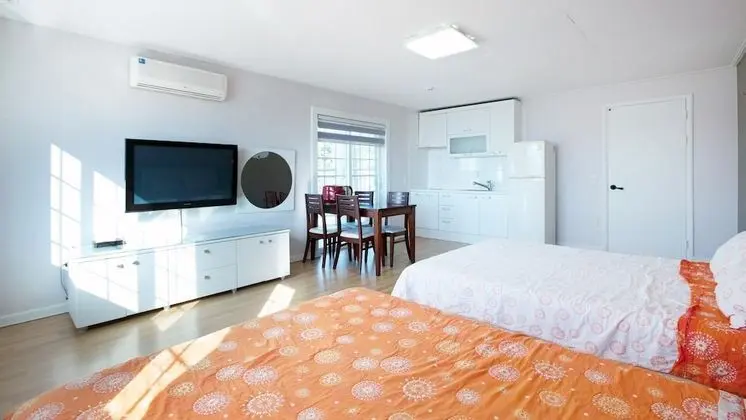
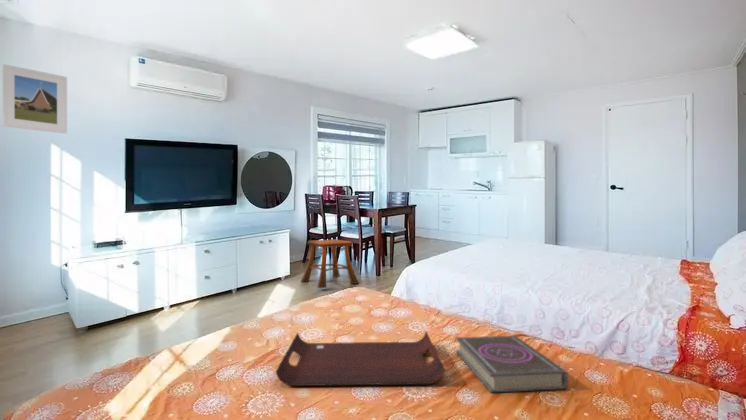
+ stool (329, 264)
+ serving tray (361, 355)
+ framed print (36, 100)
+ book (505, 360)
